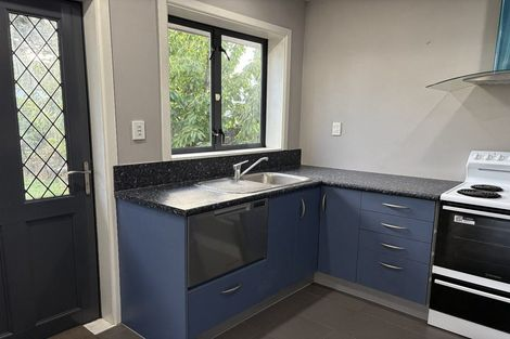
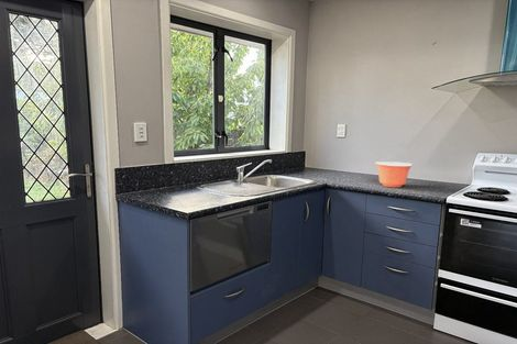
+ mixing bowl (393, 174)
